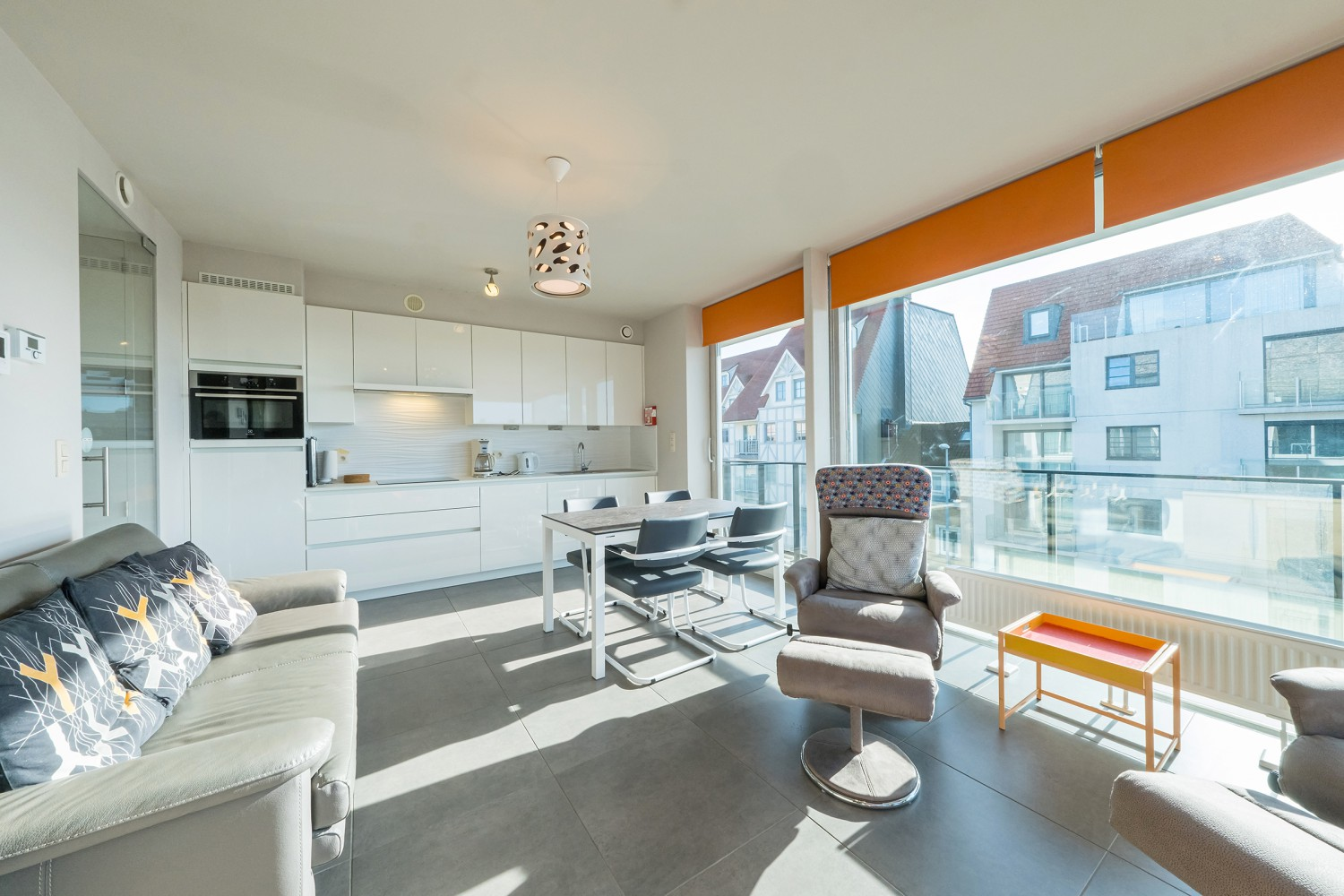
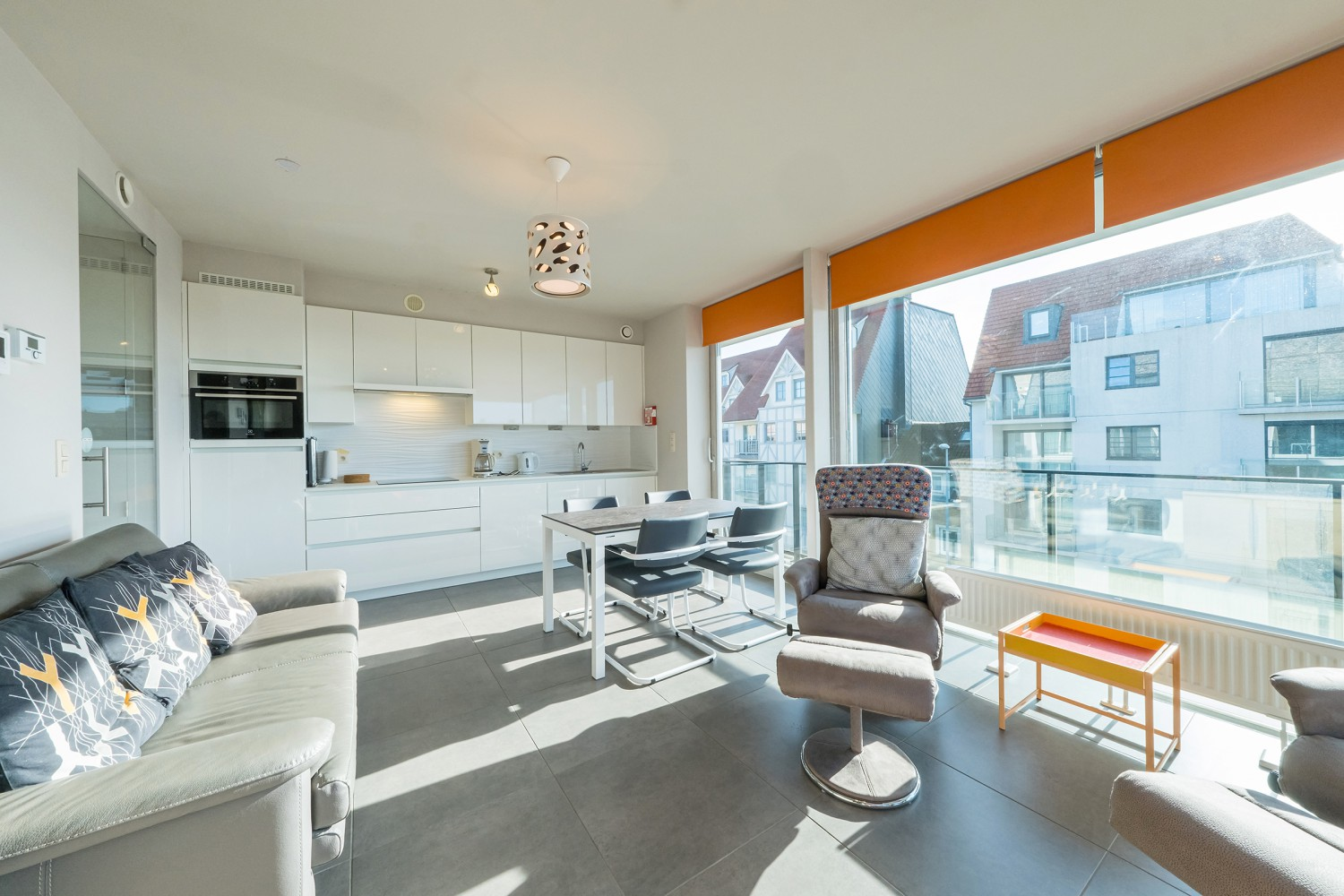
+ recessed light (288, 164)
